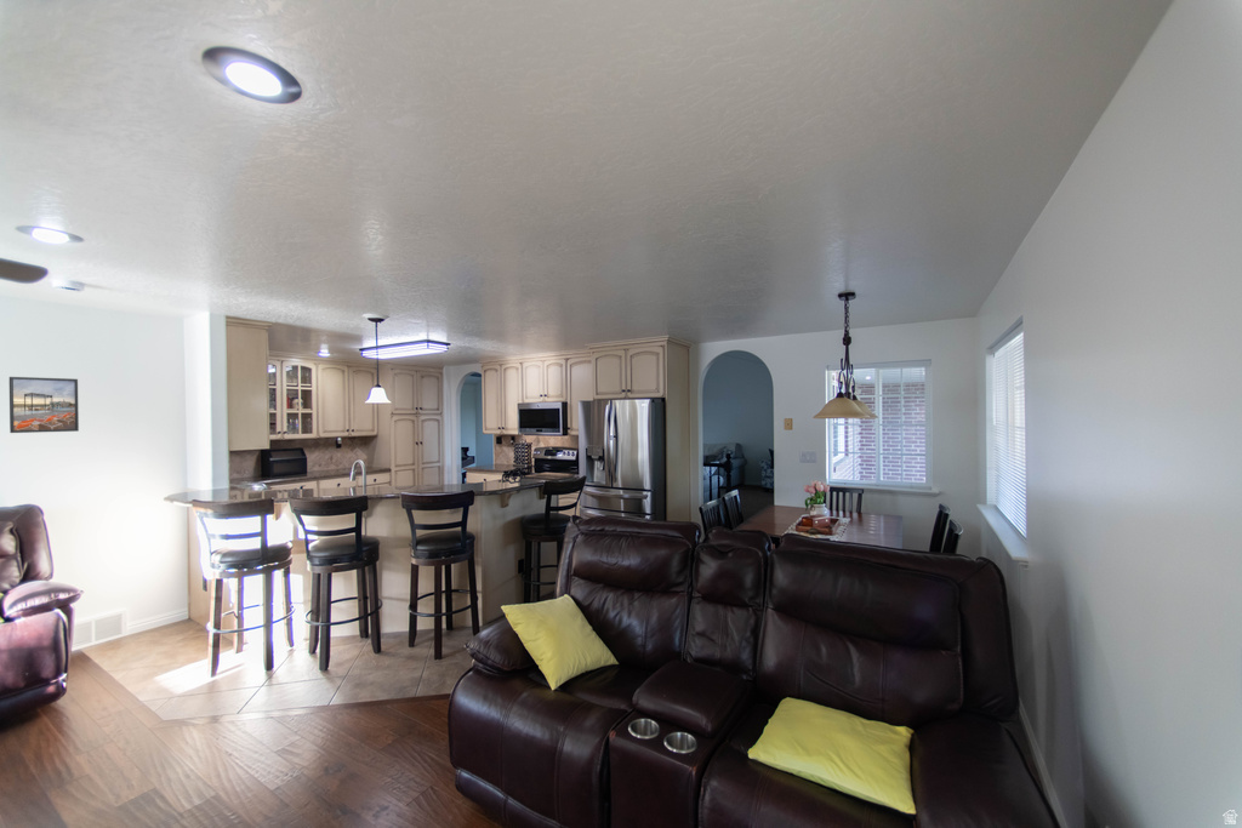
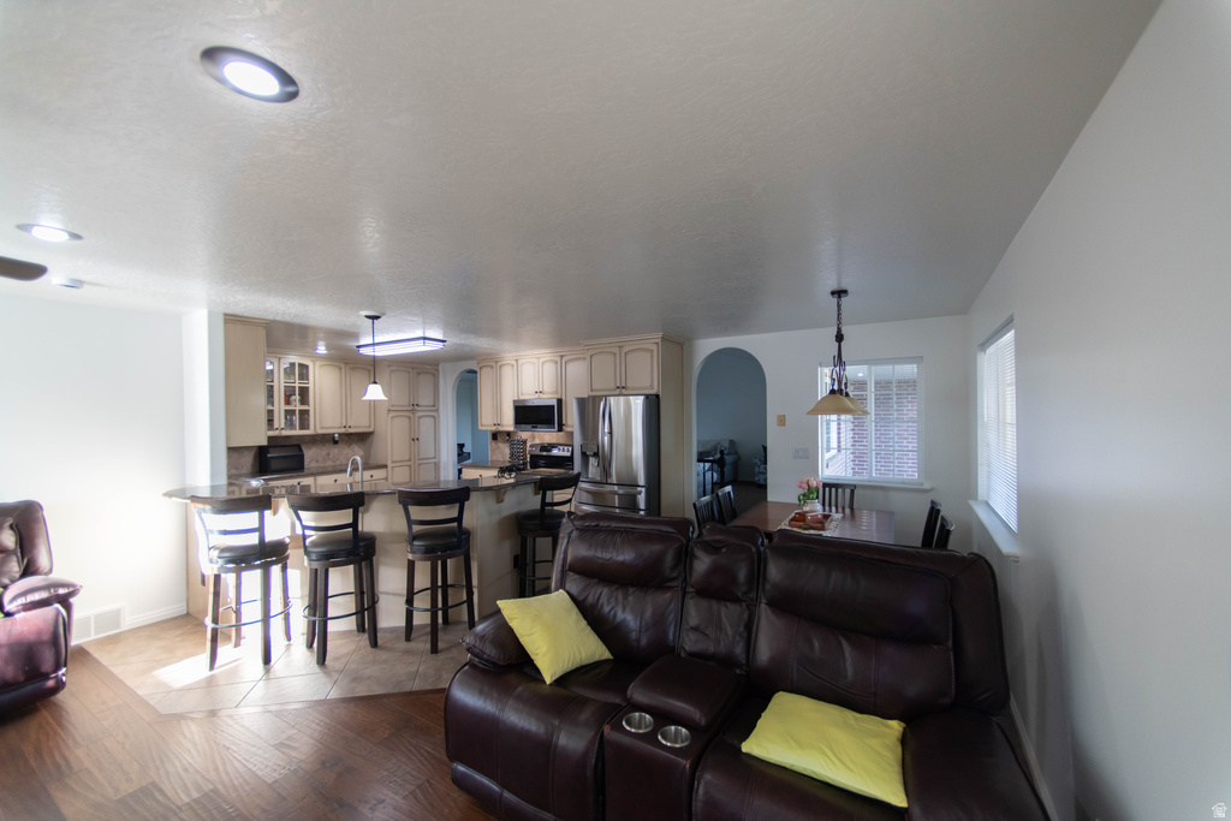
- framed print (45, 405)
